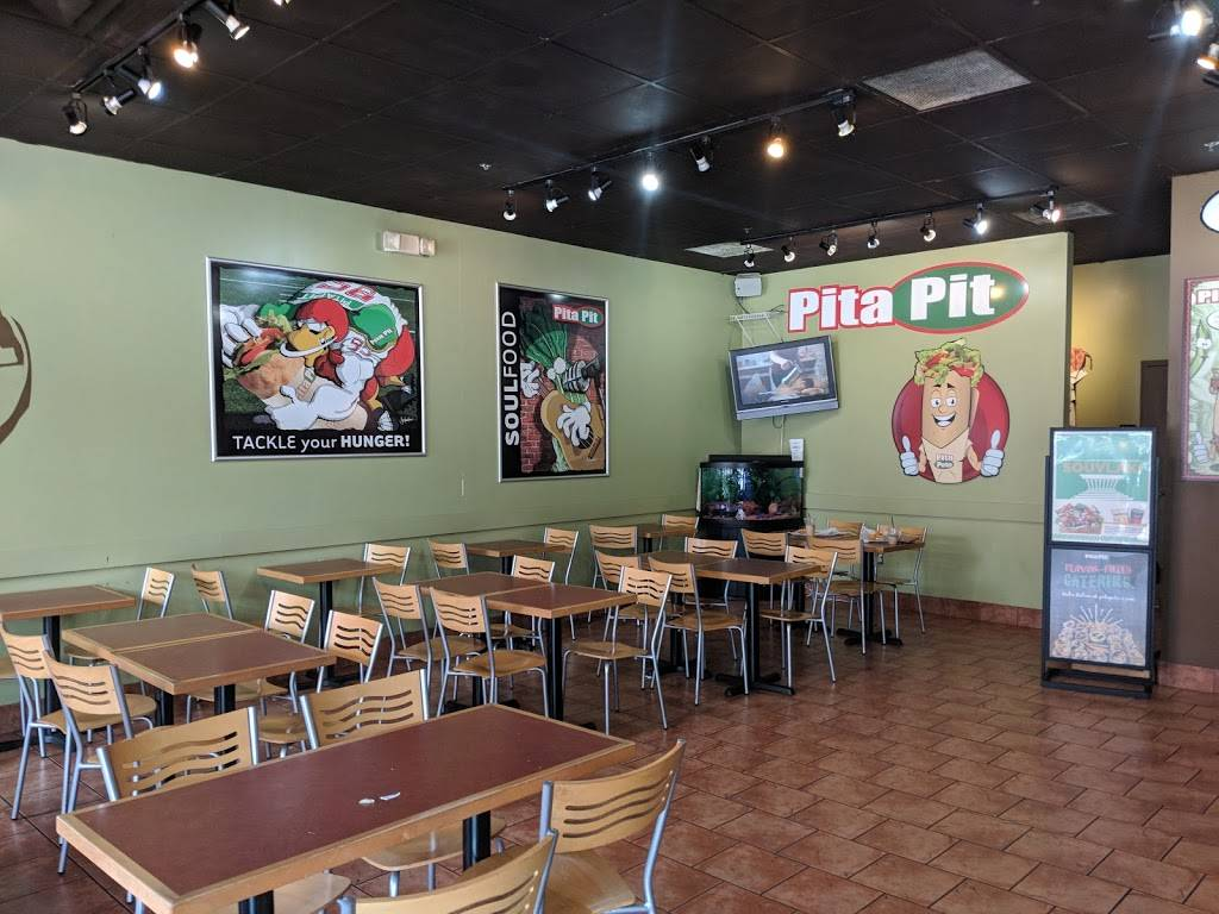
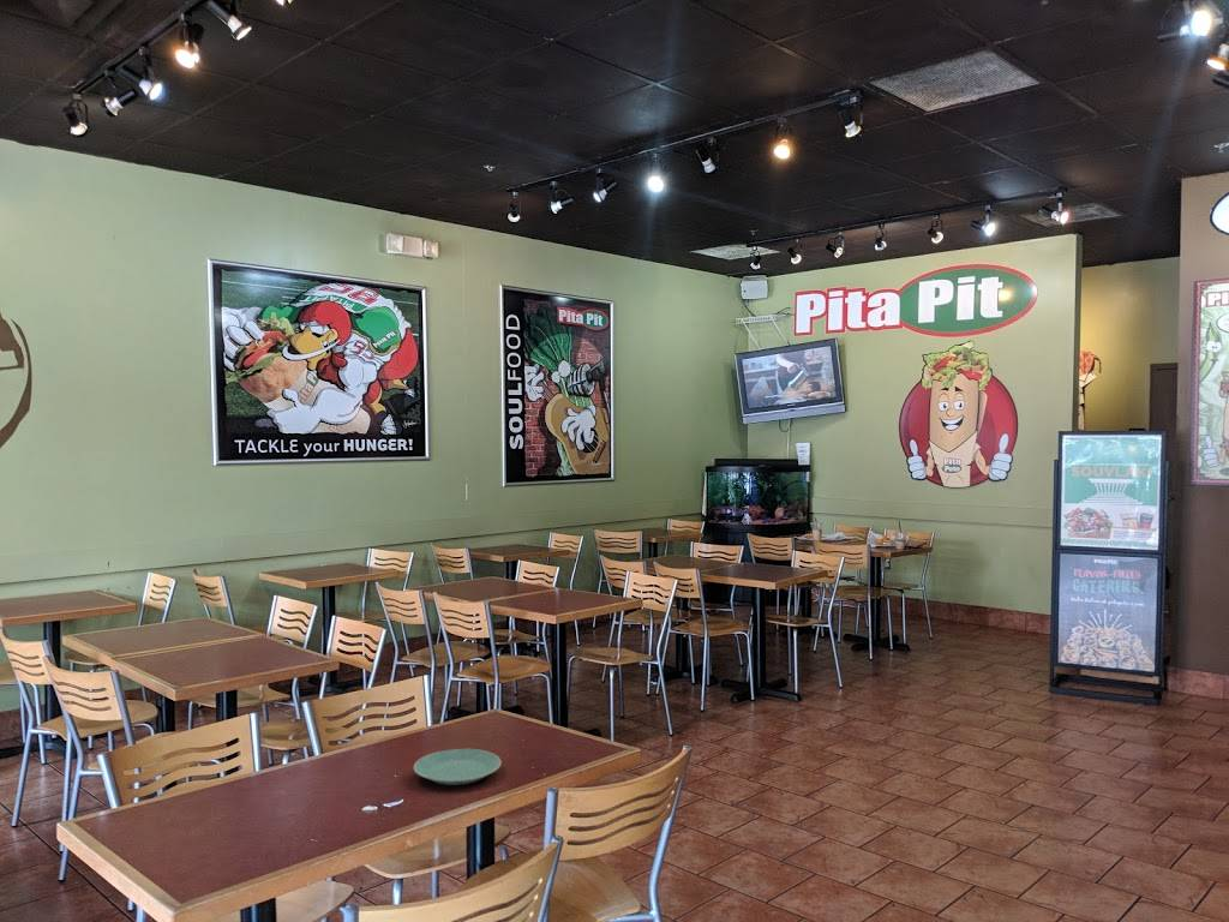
+ plate (457, 768)
